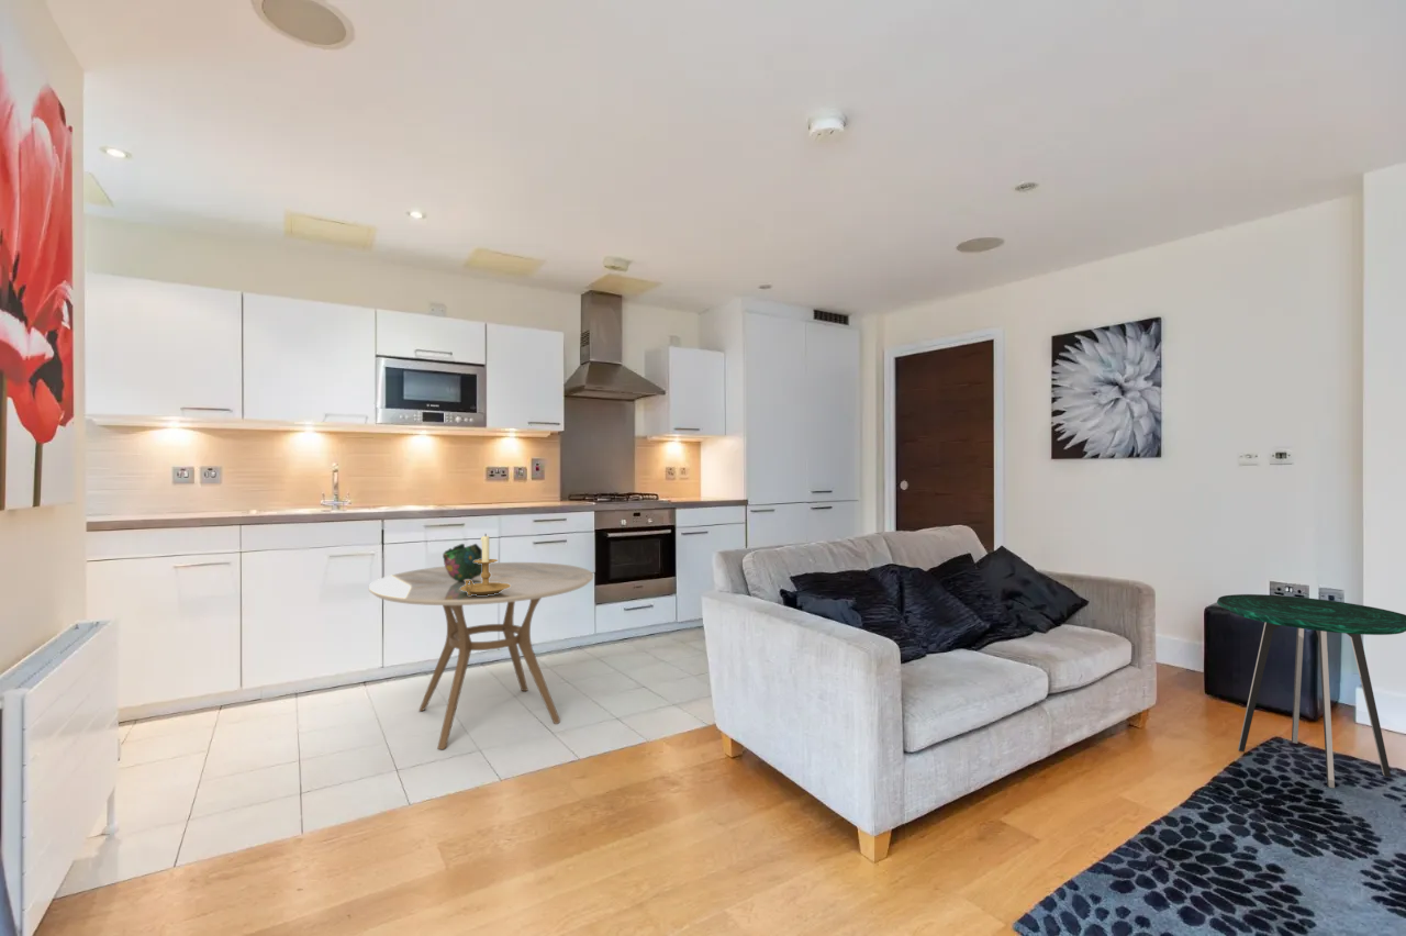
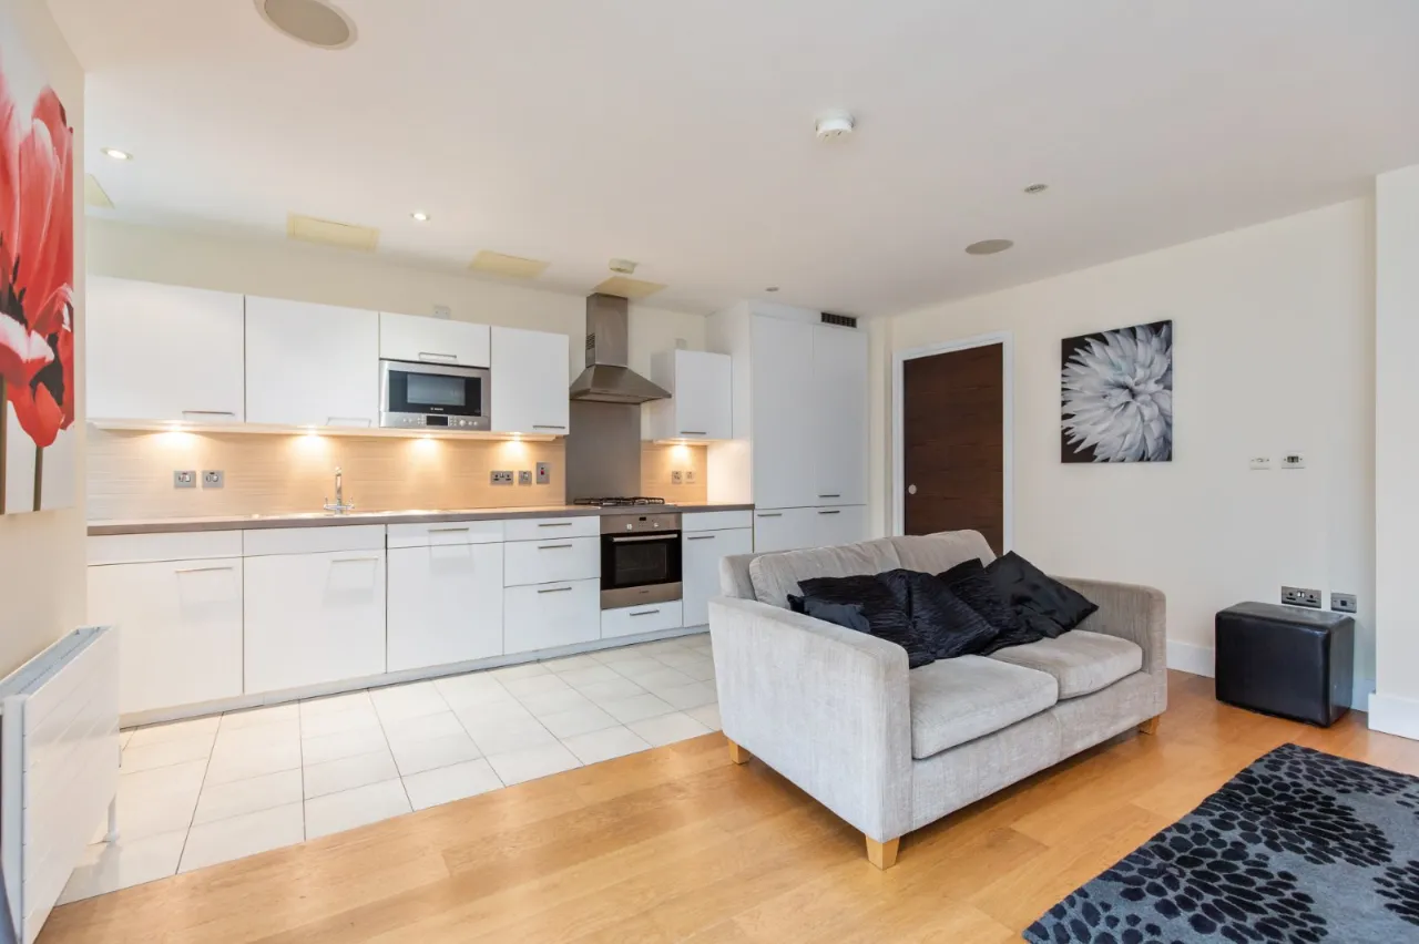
- candle holder (486, 562)
- side table (1321, 686)
- decorative bowl (465, 561)
- dining table (487, 646)
